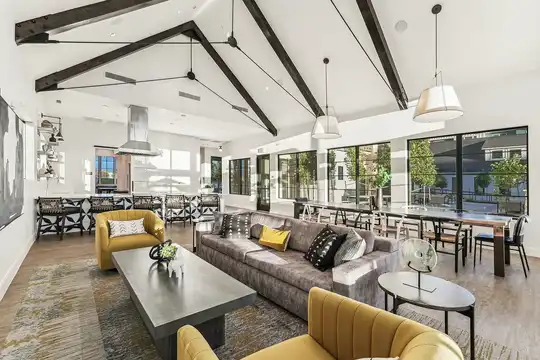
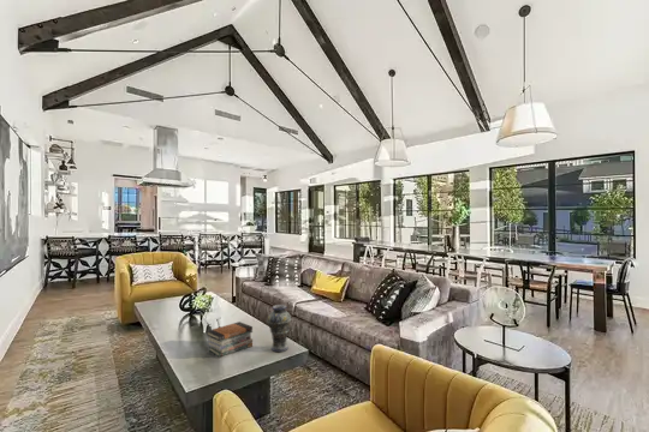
+ book stack (230, 338)
+ vase (279, 326)
